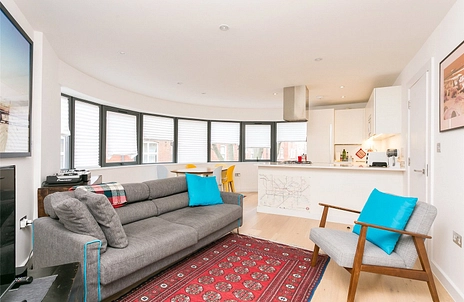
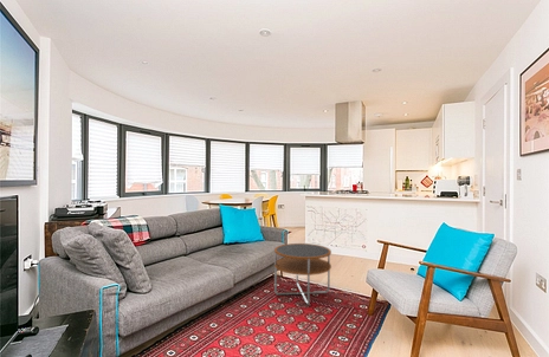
+ side table (302, 271)
